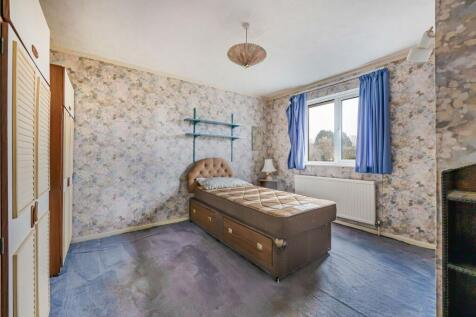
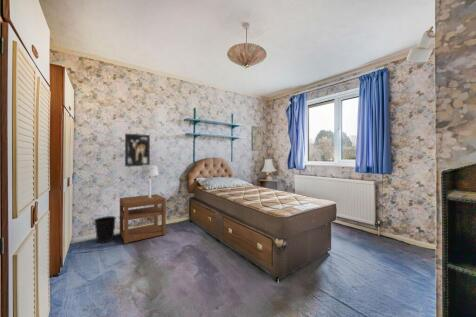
+ wall art (137, 150)
+ wastebasket (105, 229)
+ table lamp (149, 181)
+ nightstand (142, 216)
